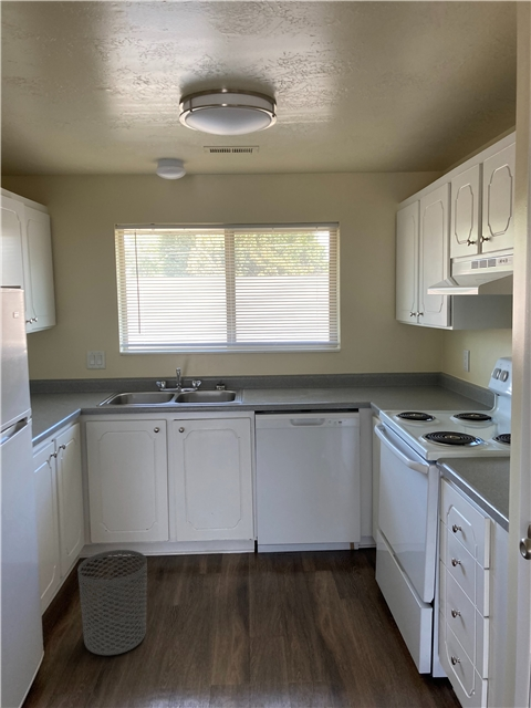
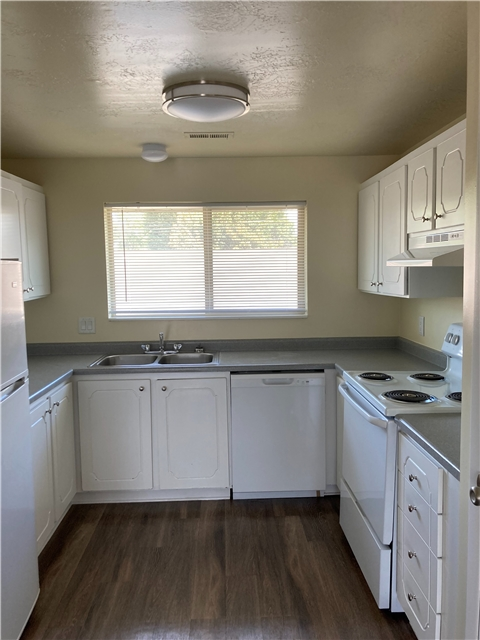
- waste bin (114, 601)
